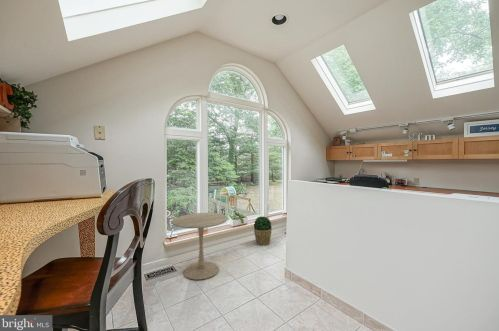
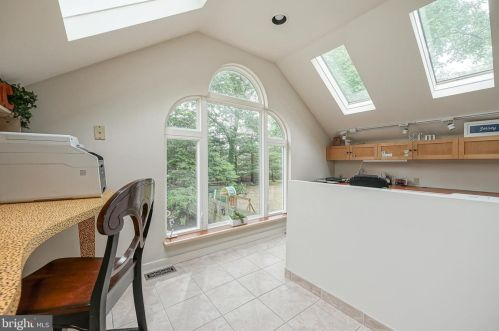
- potted plant (262, 229)
- side table (201, 244)
